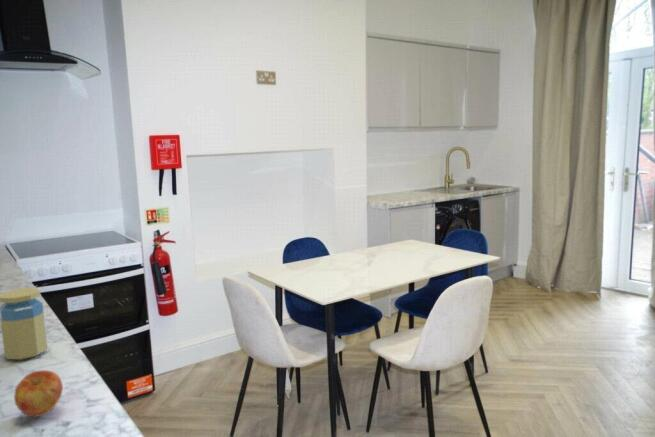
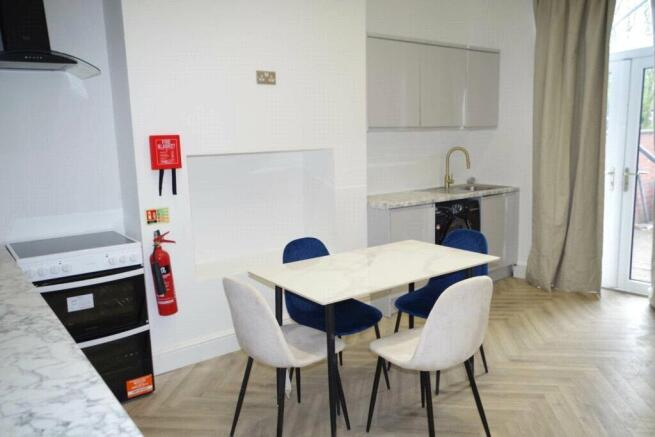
- apple (39, 394)
- jar (22, 323)
